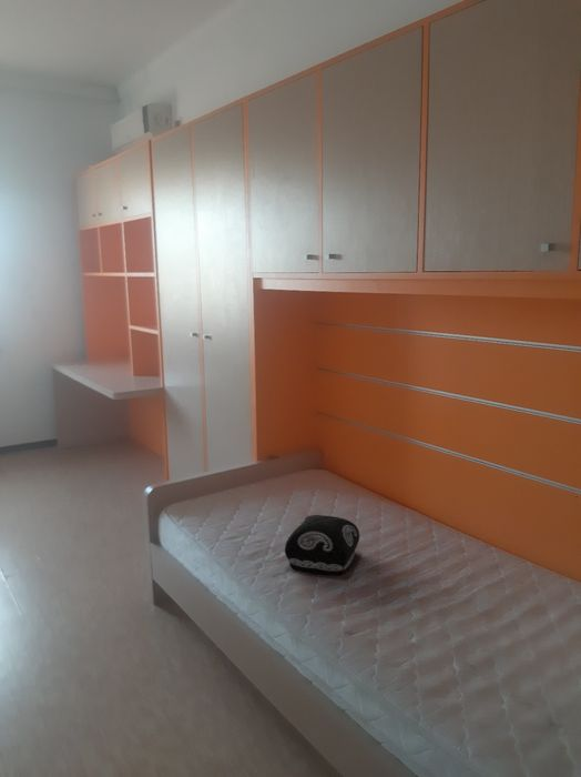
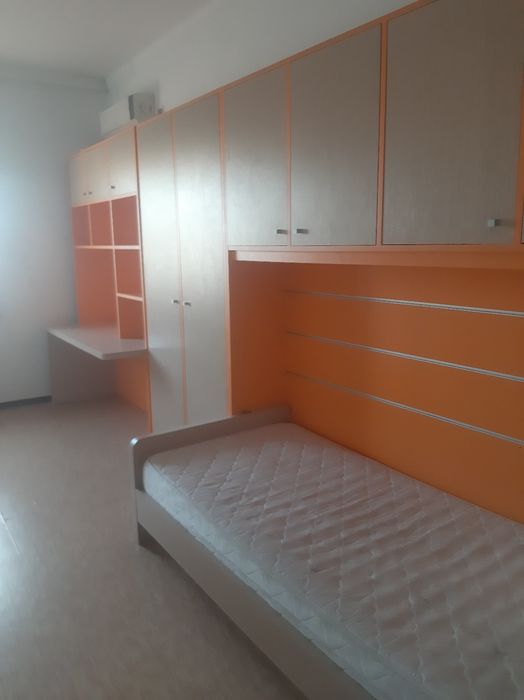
- cushion (323, 538)
